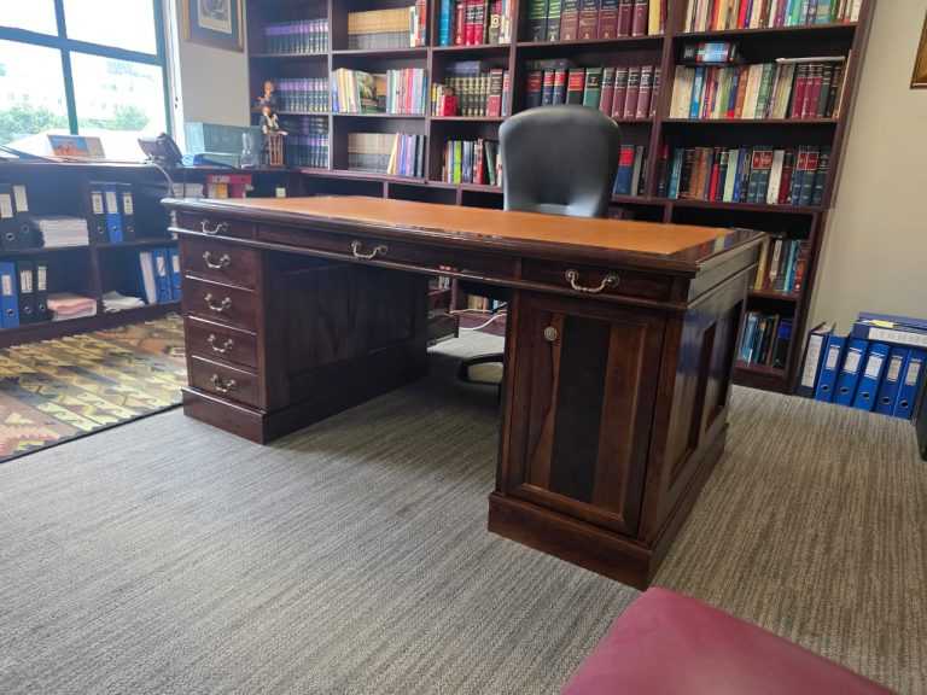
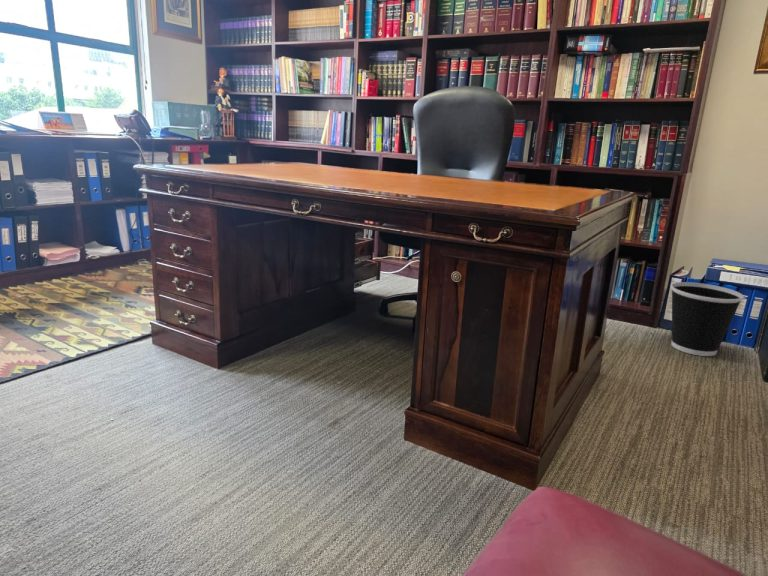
+ wastebasket (699, 319)
